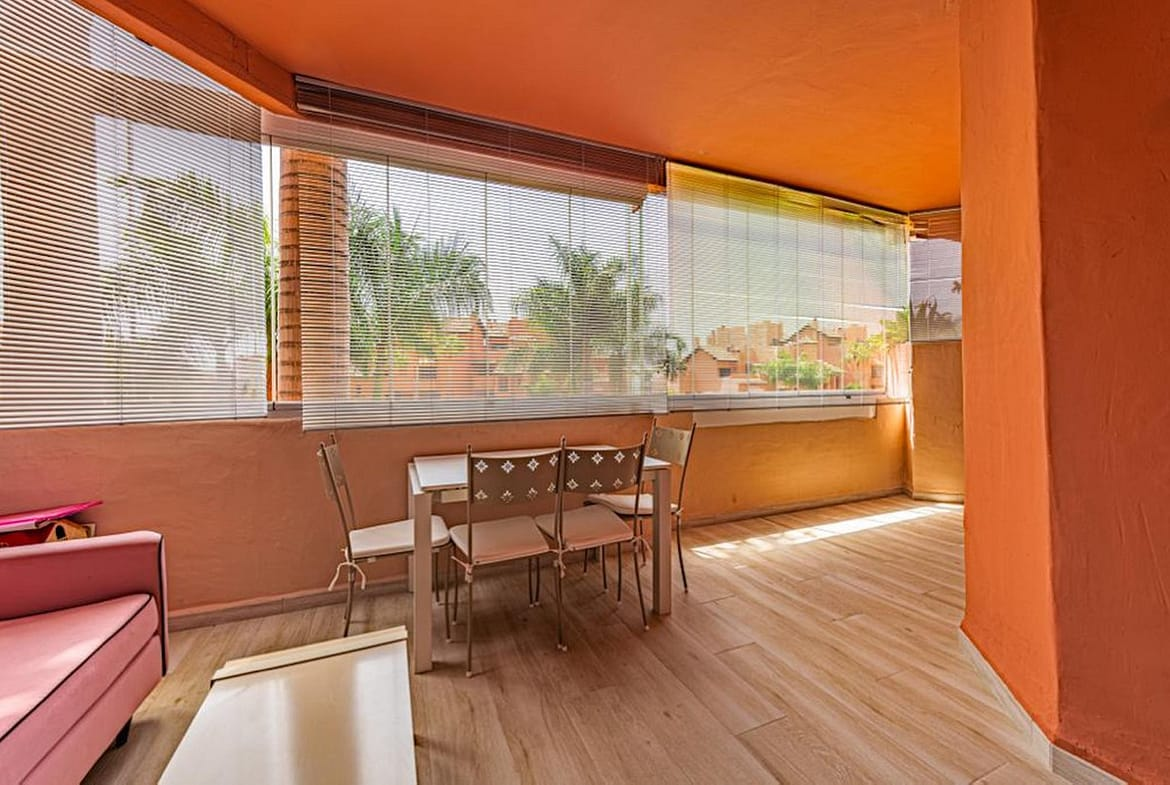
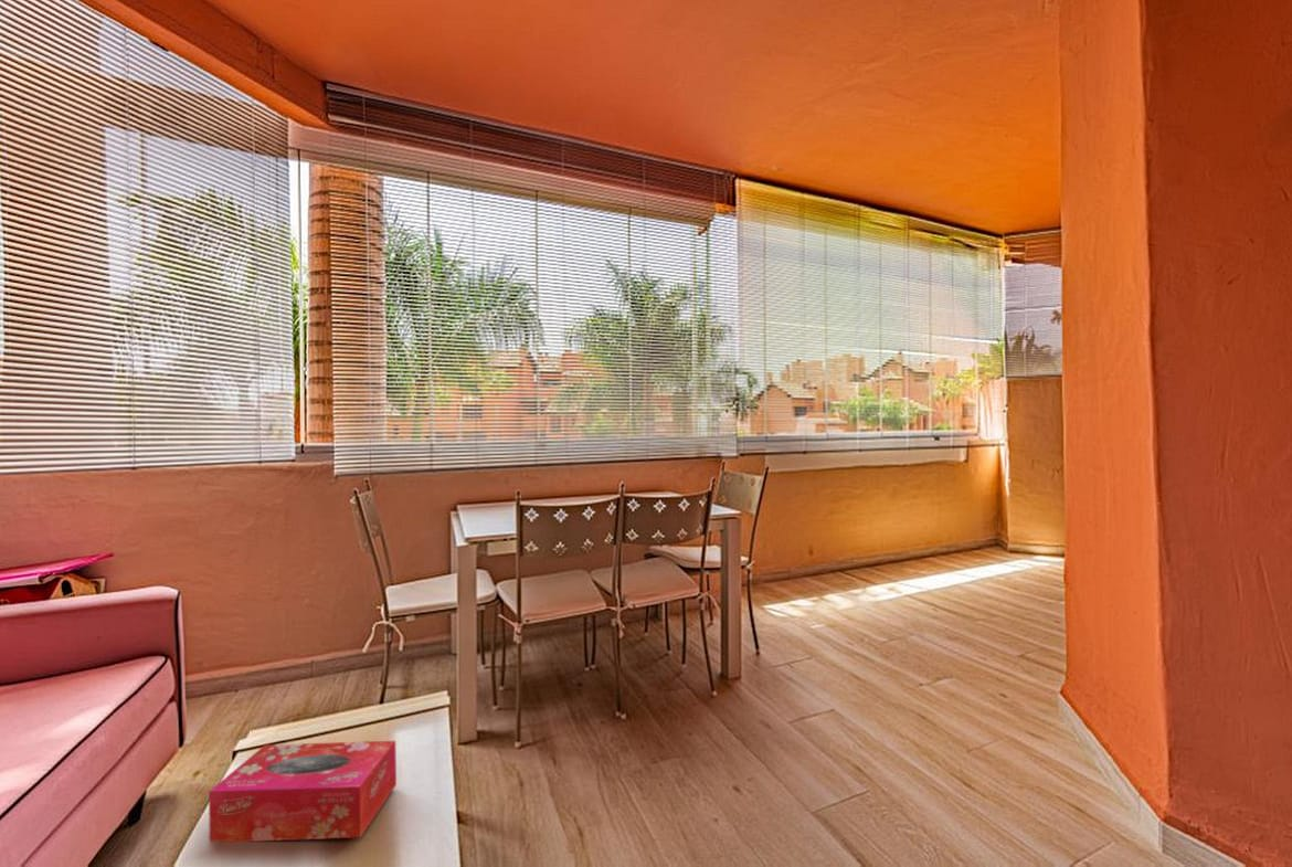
+ tissue box (309, 787)
